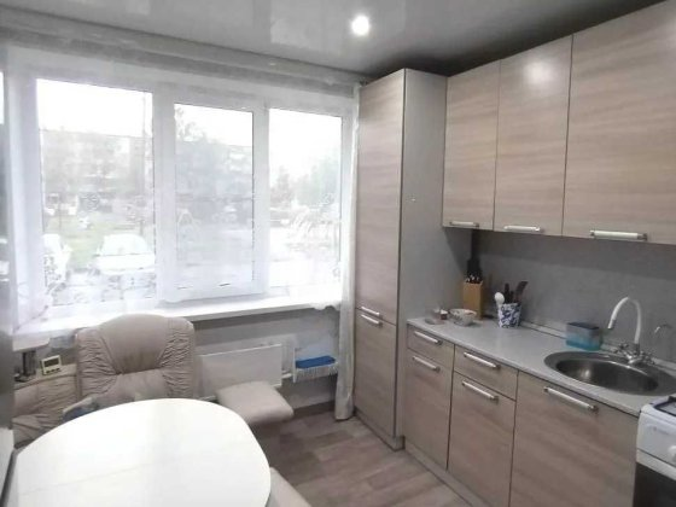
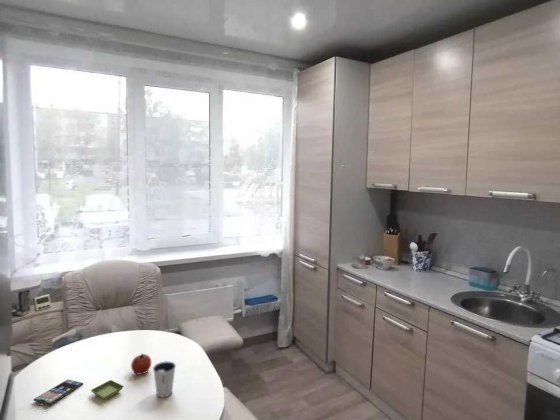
+ smartphone (59, 391)
+ saucer (107, 390)
+ fruit (141, 363)
+ dixie cup (164, 380)
